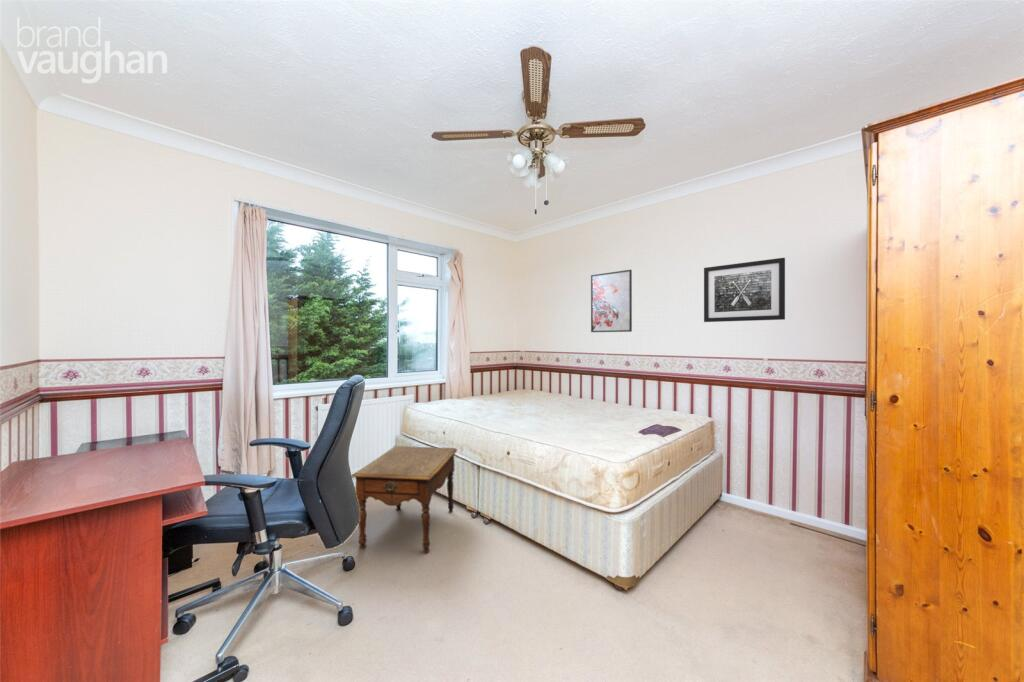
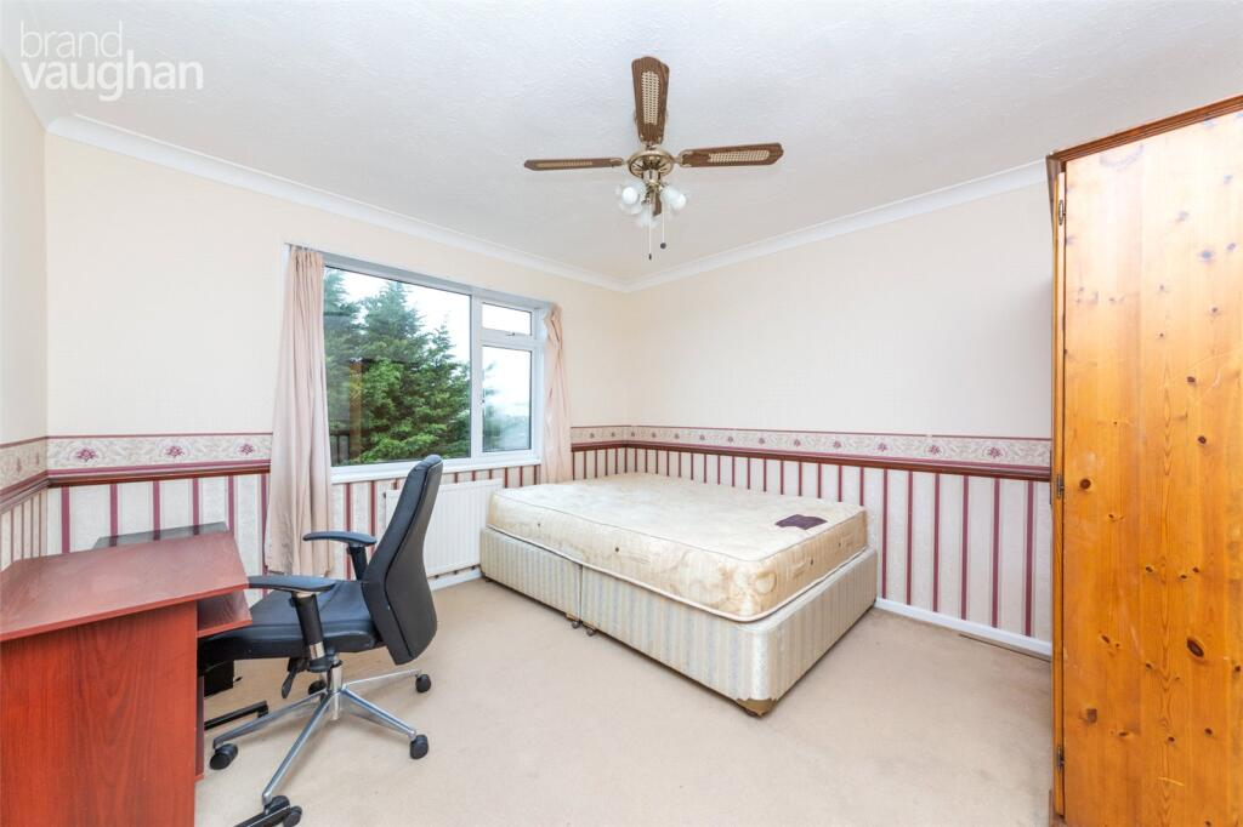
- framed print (610, 302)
- side table (410, 493)
- wall art (741, 292)
